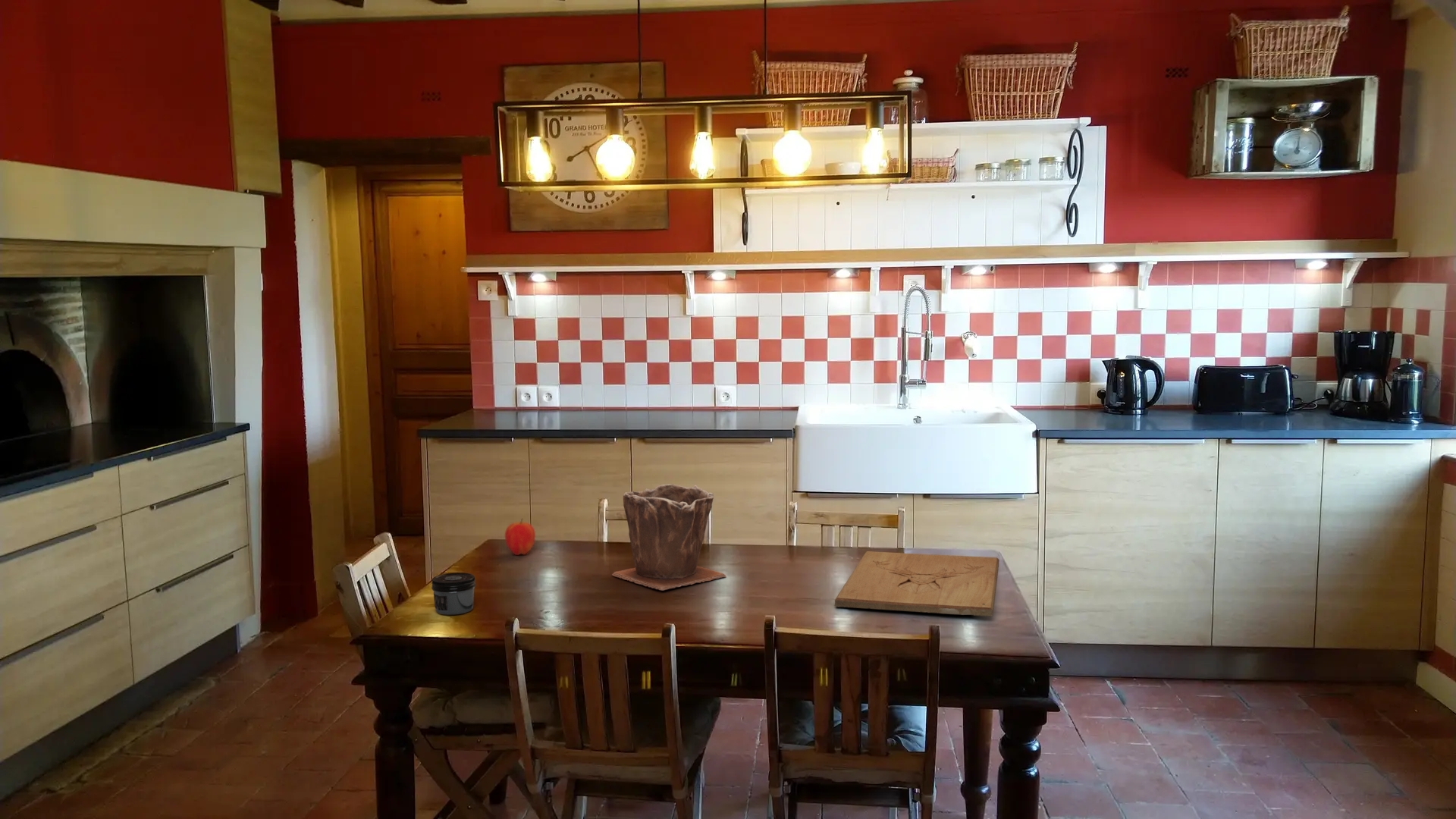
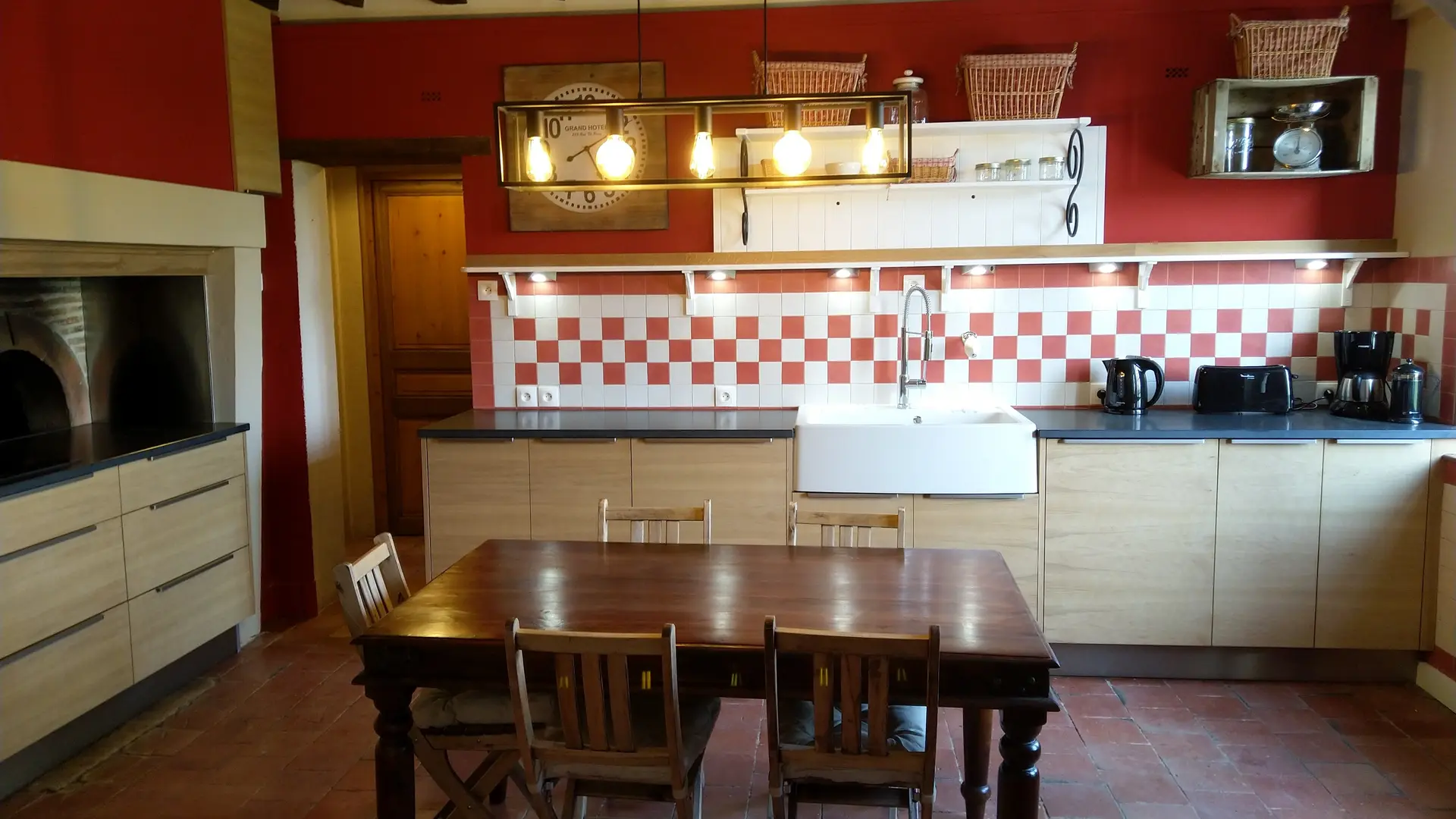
- apple (519, 536)
- jar (453, 594)
- plant pot (668, 532)
- cutting board (922, 579)
